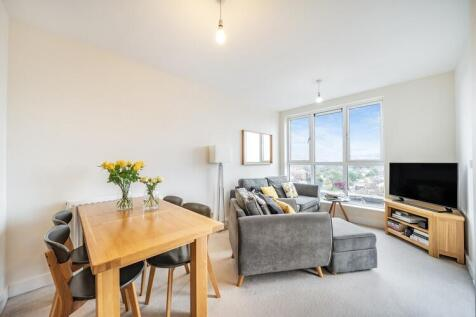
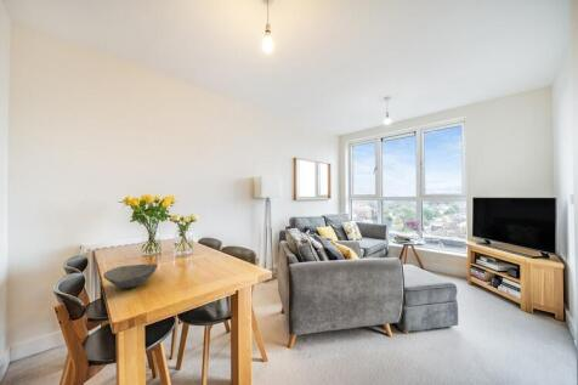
+ bowl (131, 277)
